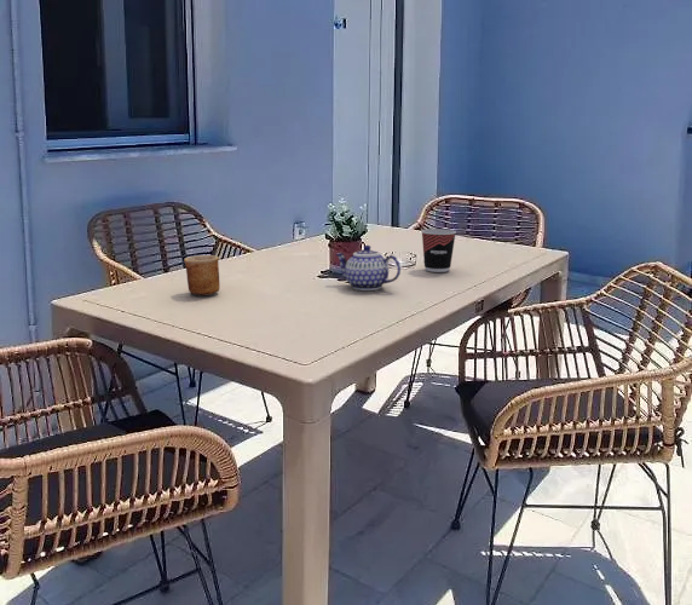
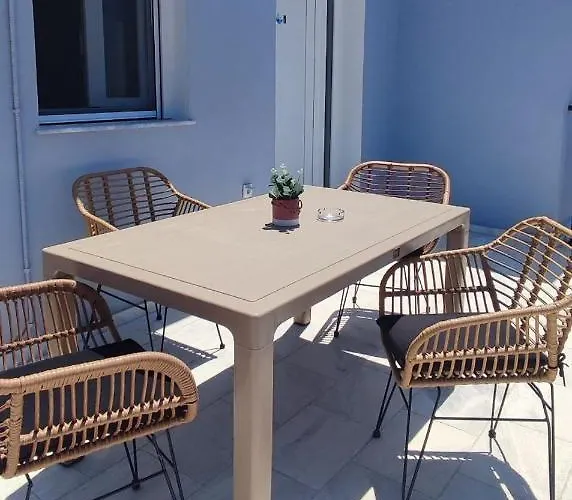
- cup (202, 275)
- cup (438, 250)
- teapot (367, 266)
